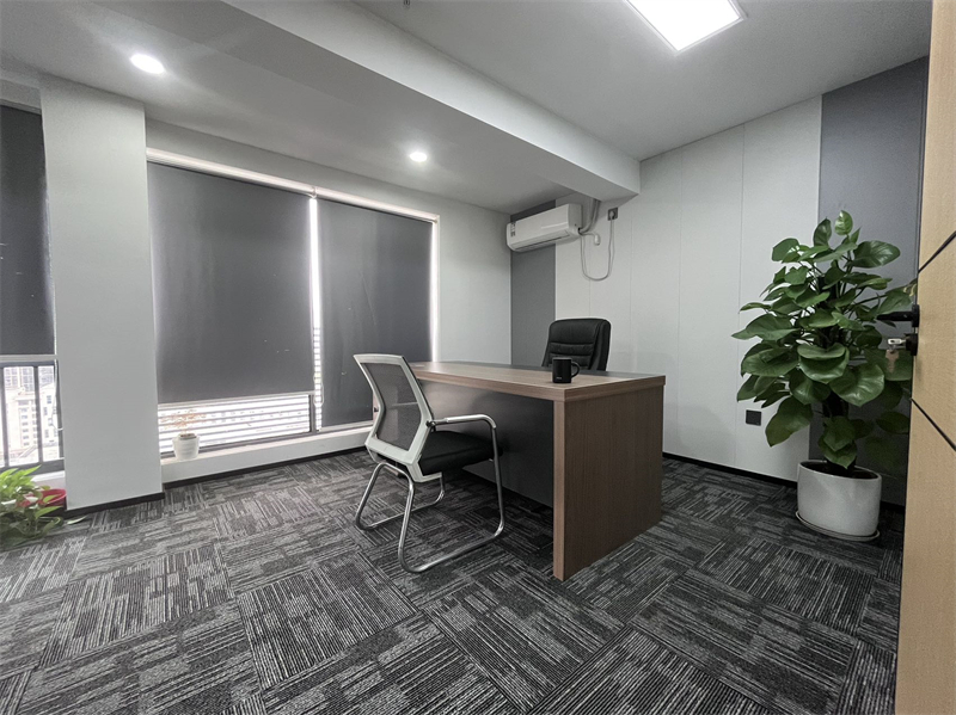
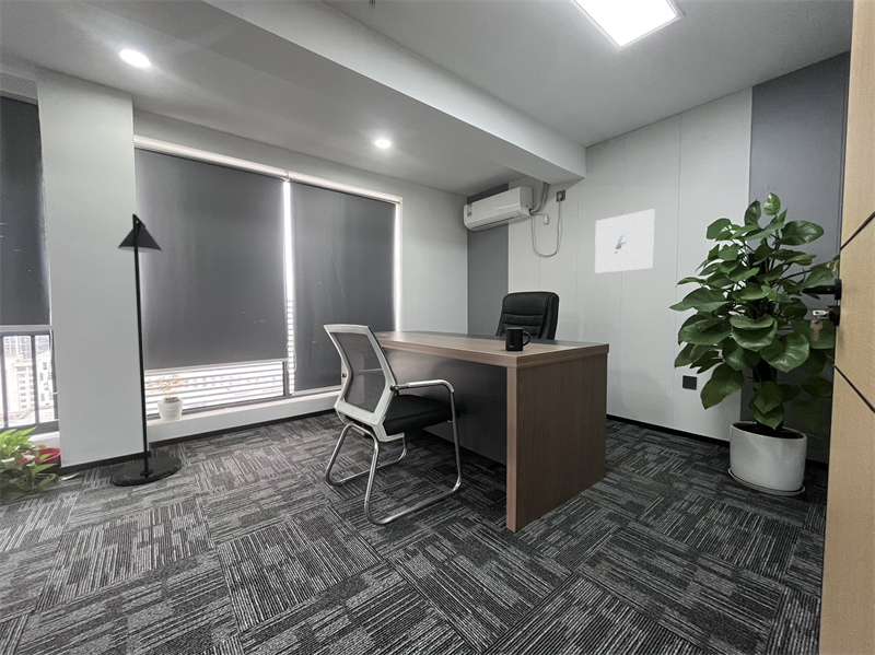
+ floor lamp (142, 347)
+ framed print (622, 243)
